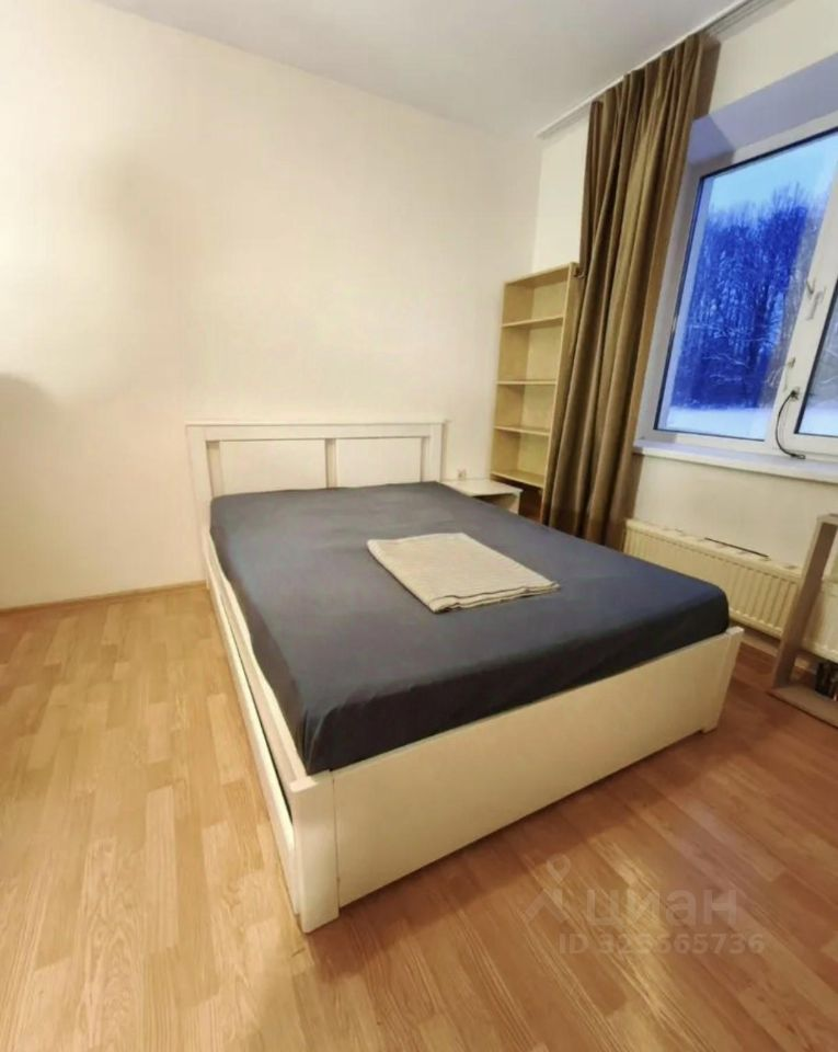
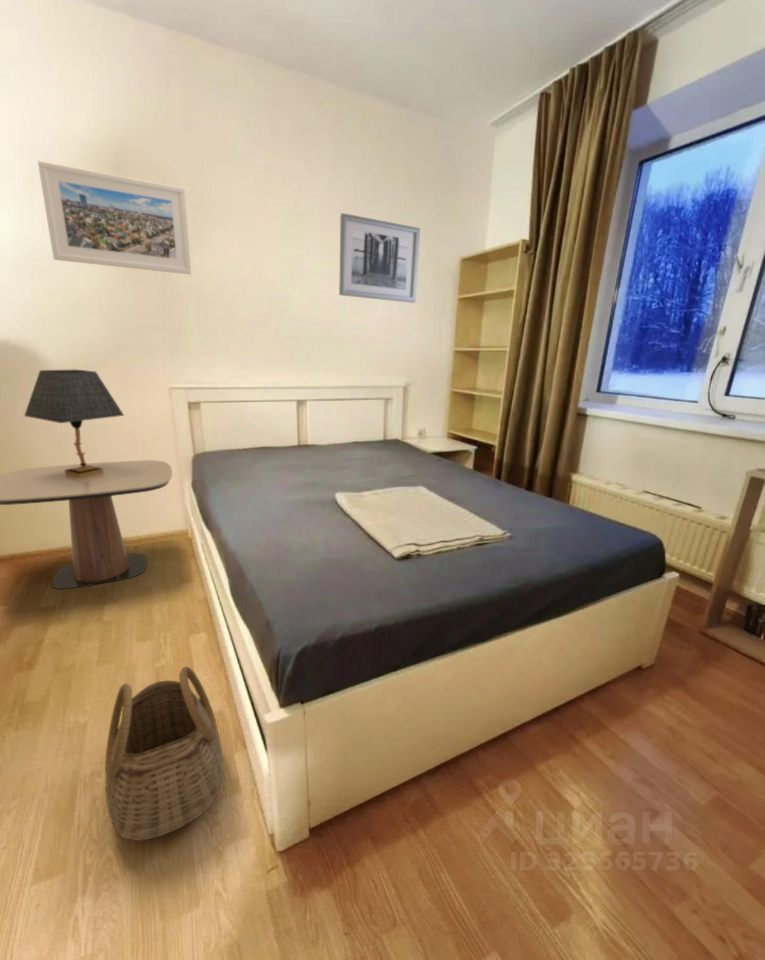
+ wall art (380, 261)
+ table lamp (77, 423)
+ side table (94, 525)
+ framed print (121, 222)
+ basket (163, 736)
